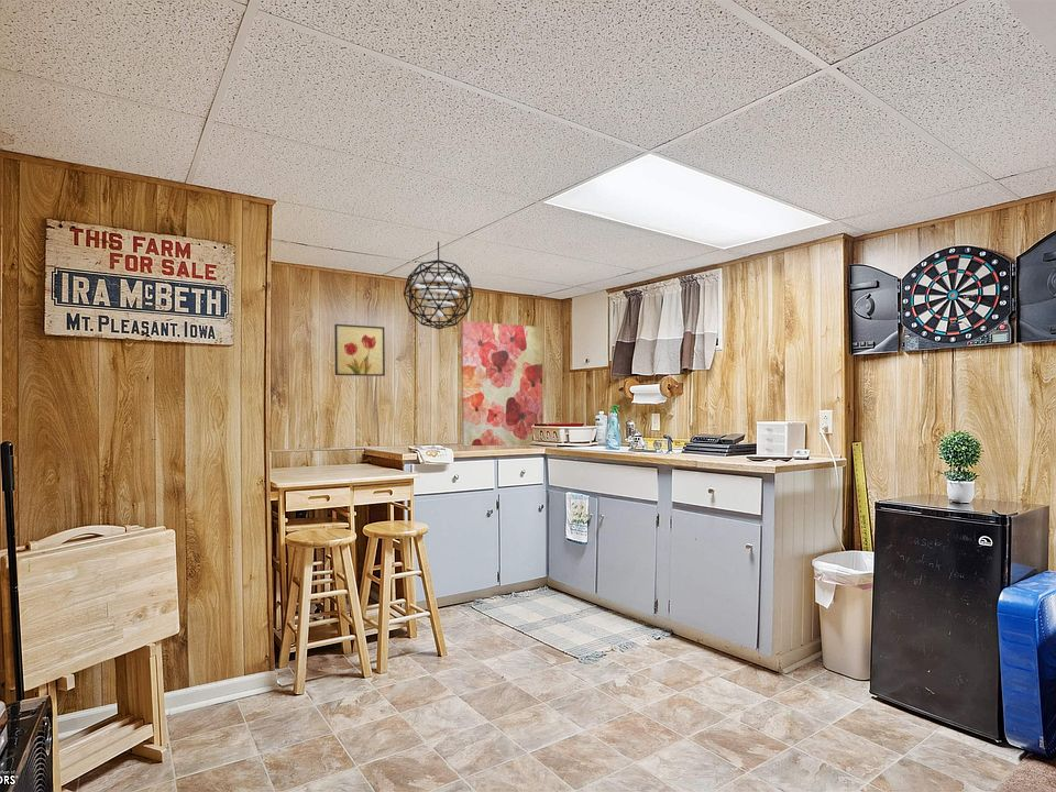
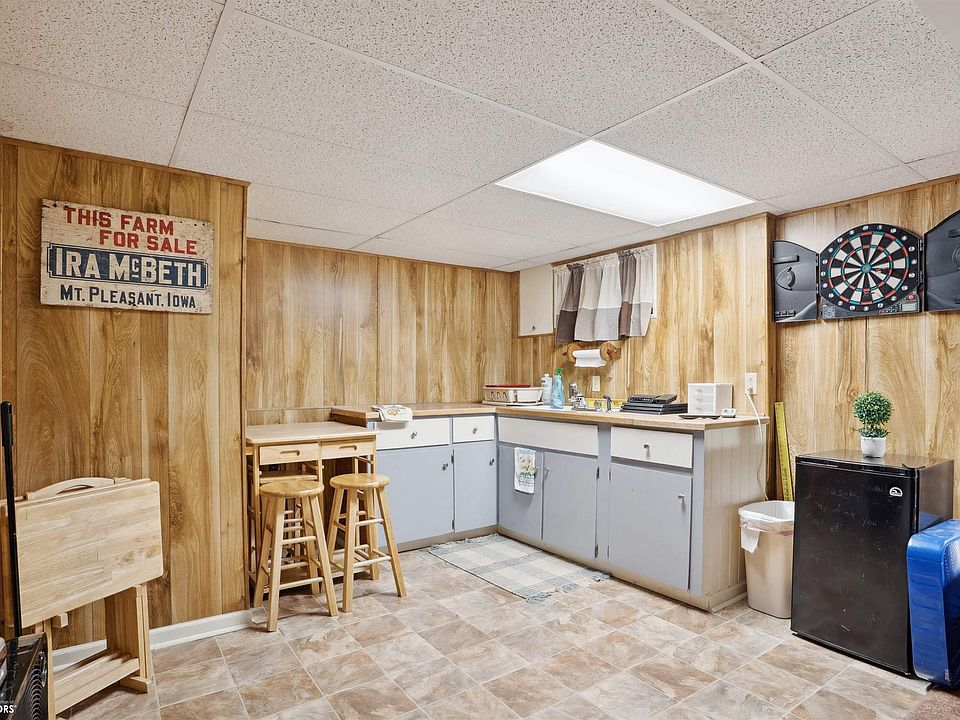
- wall art (360, 350)
- pendant light (438, 285)
- wall art (503, 386)
